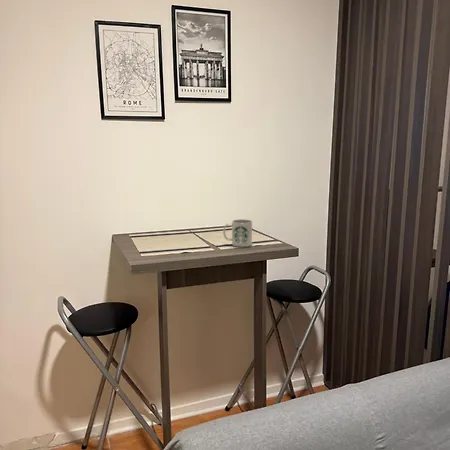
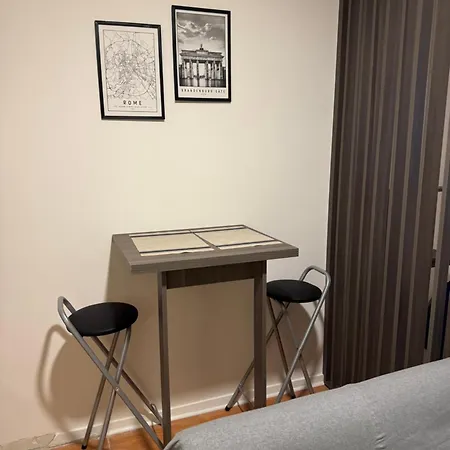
- mug (237, 232)
